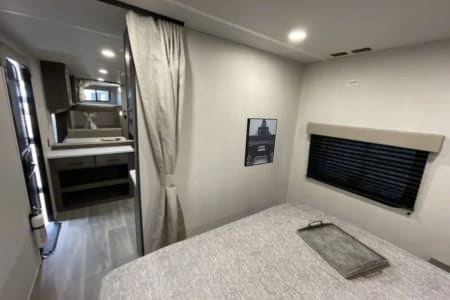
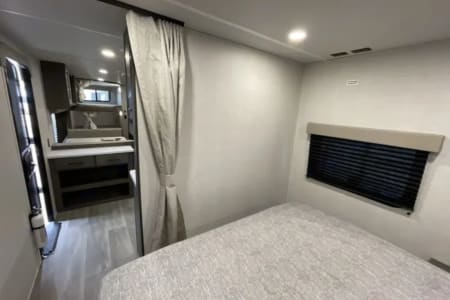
- wall art (261, 141)
- serving tray (338, 242)
